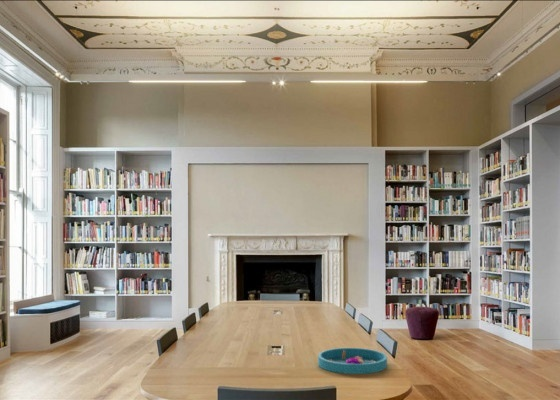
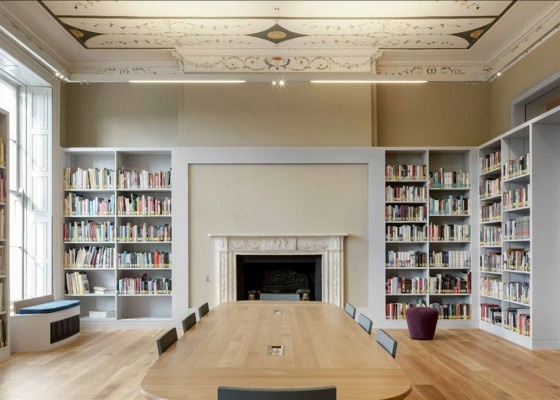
- storage tray (352, 357)
